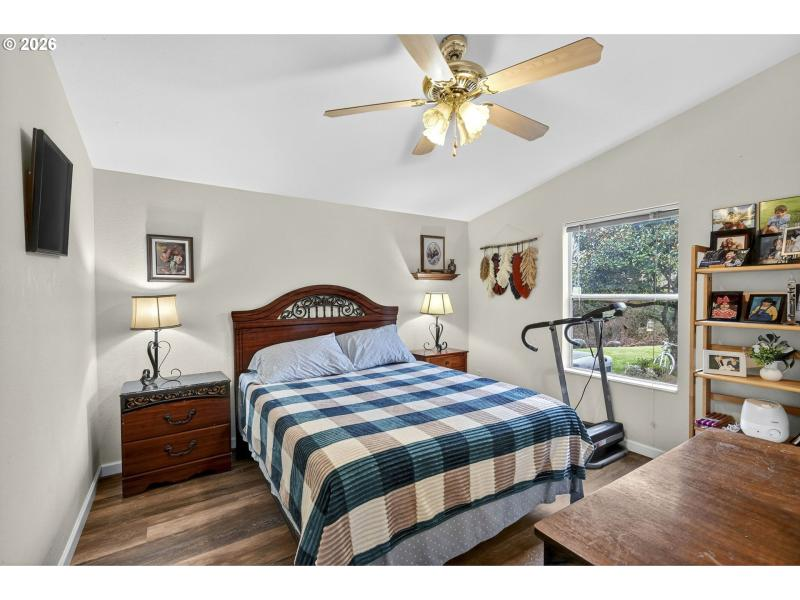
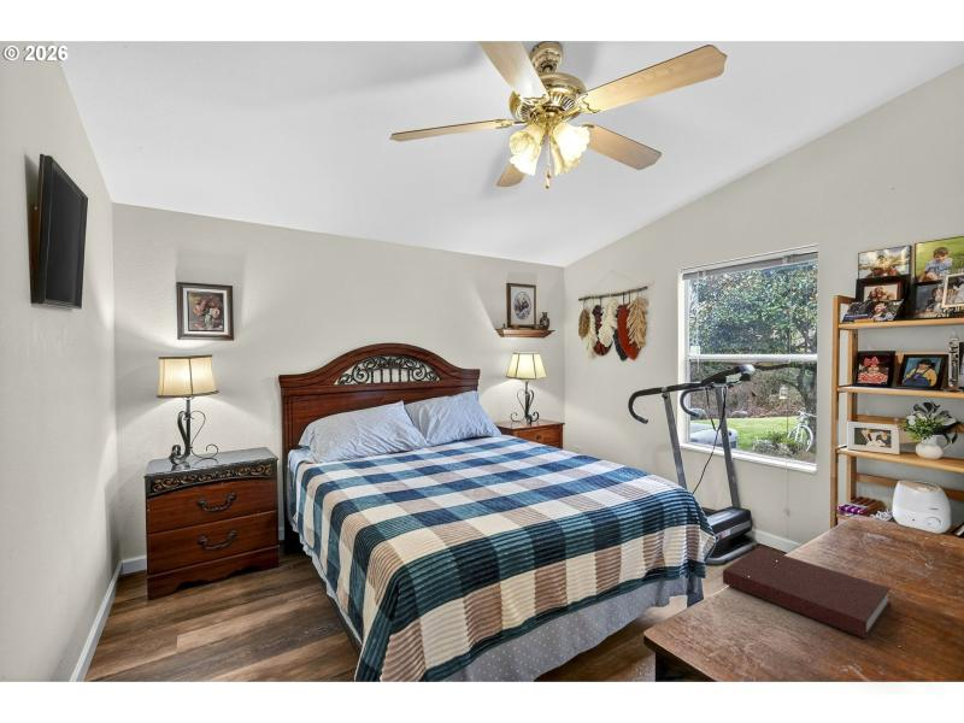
+ notebook (803, 586)
